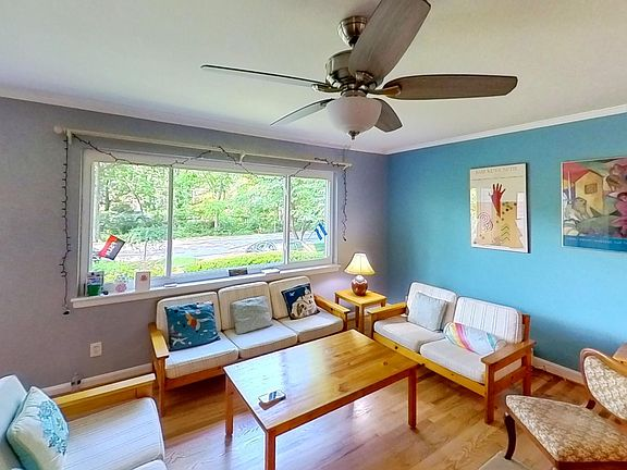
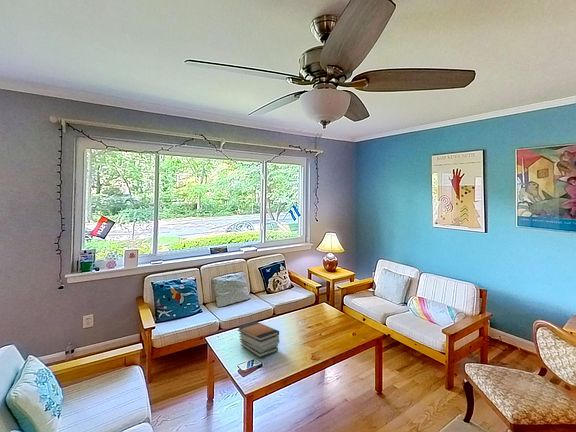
+ book stack (258, 338)
